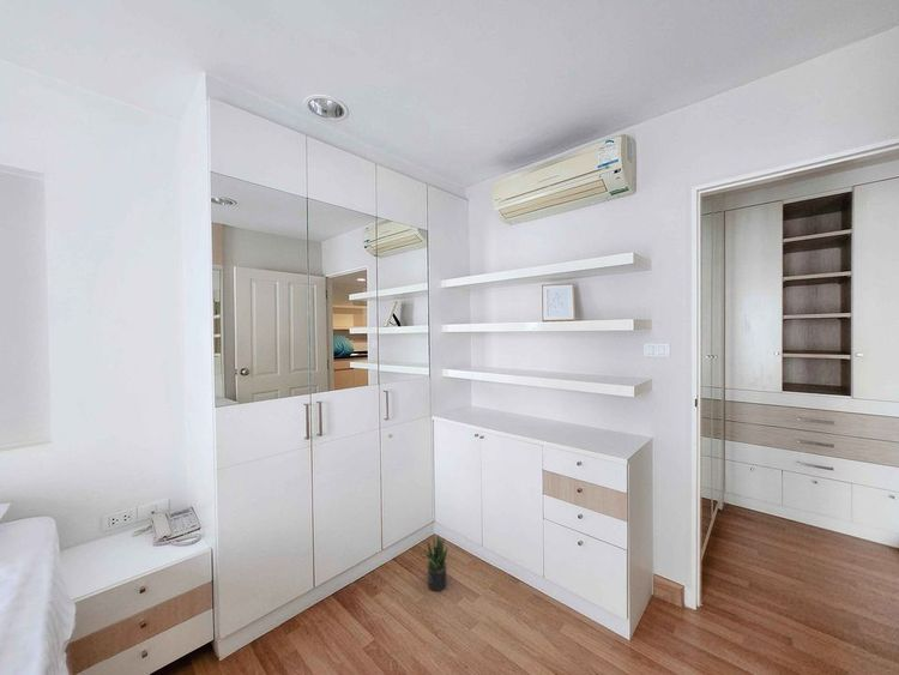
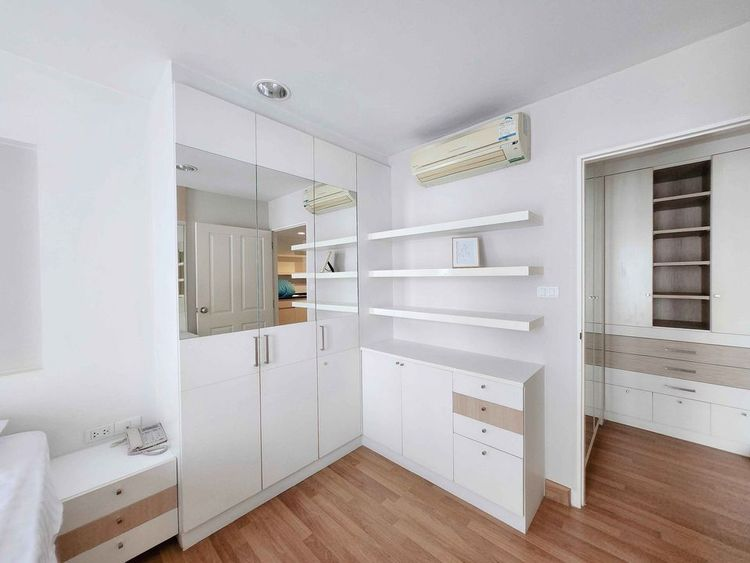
- potted plant (435, 561)
